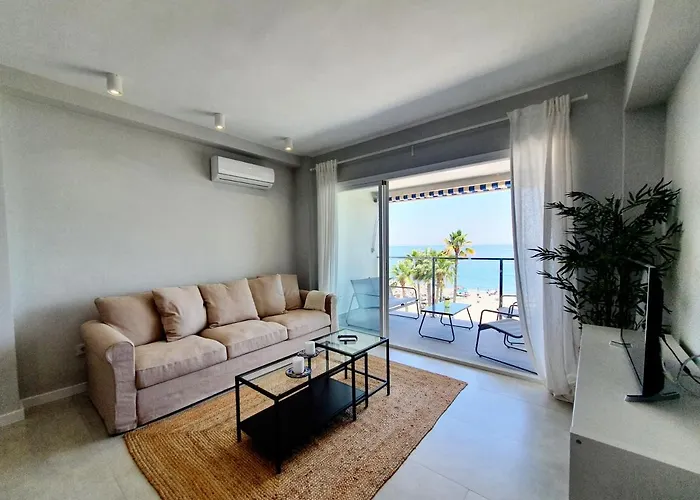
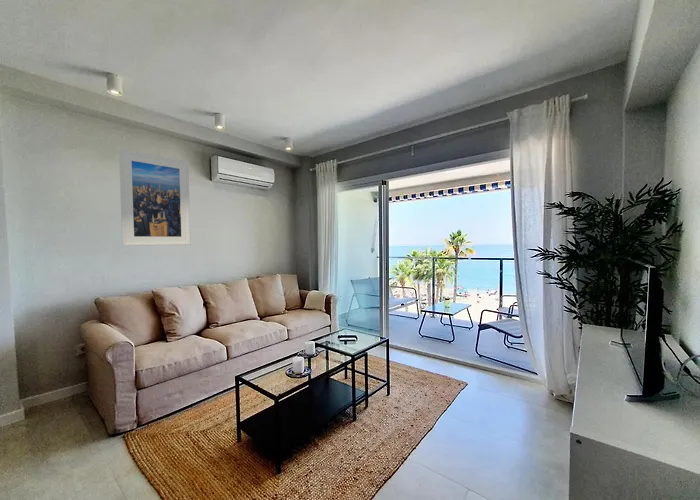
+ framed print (157, 200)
